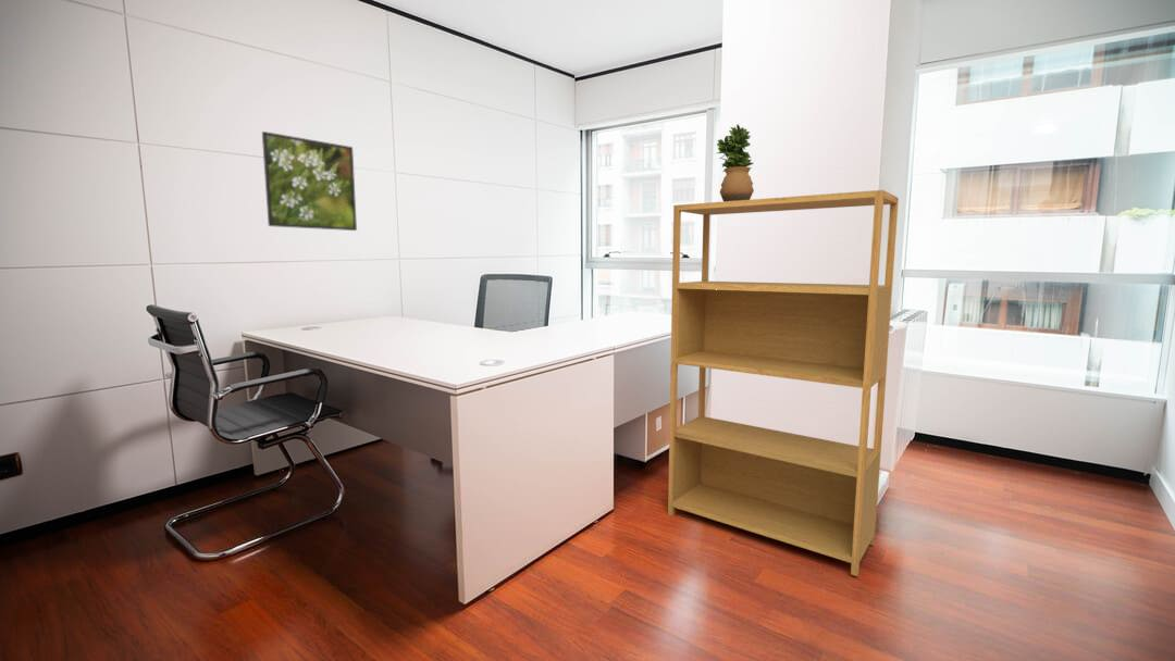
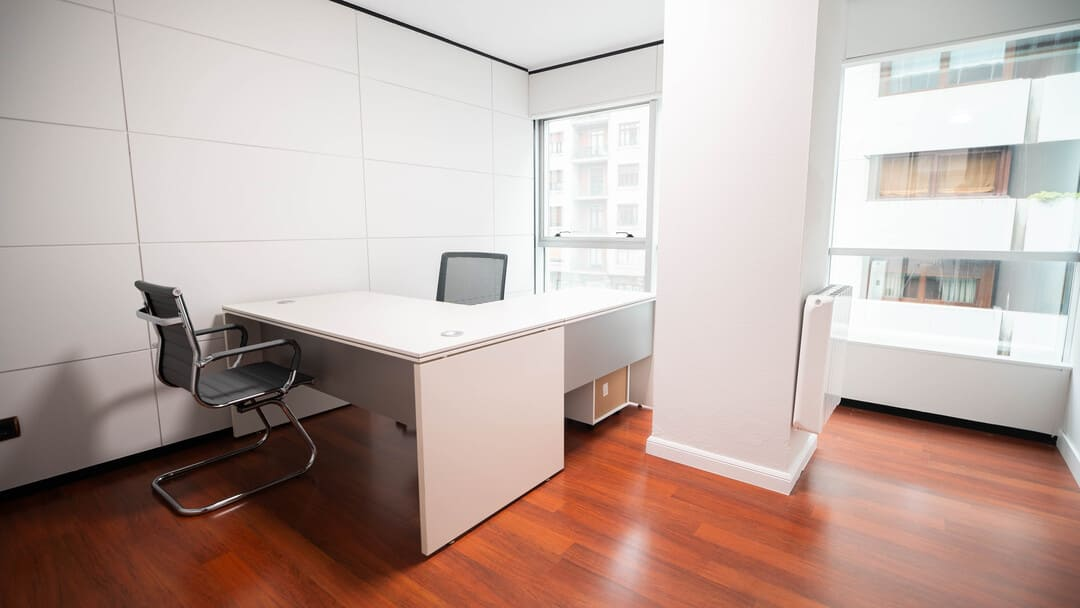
- potted plant (733, 163)
- bookshelf (771, 371)
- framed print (312, 184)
